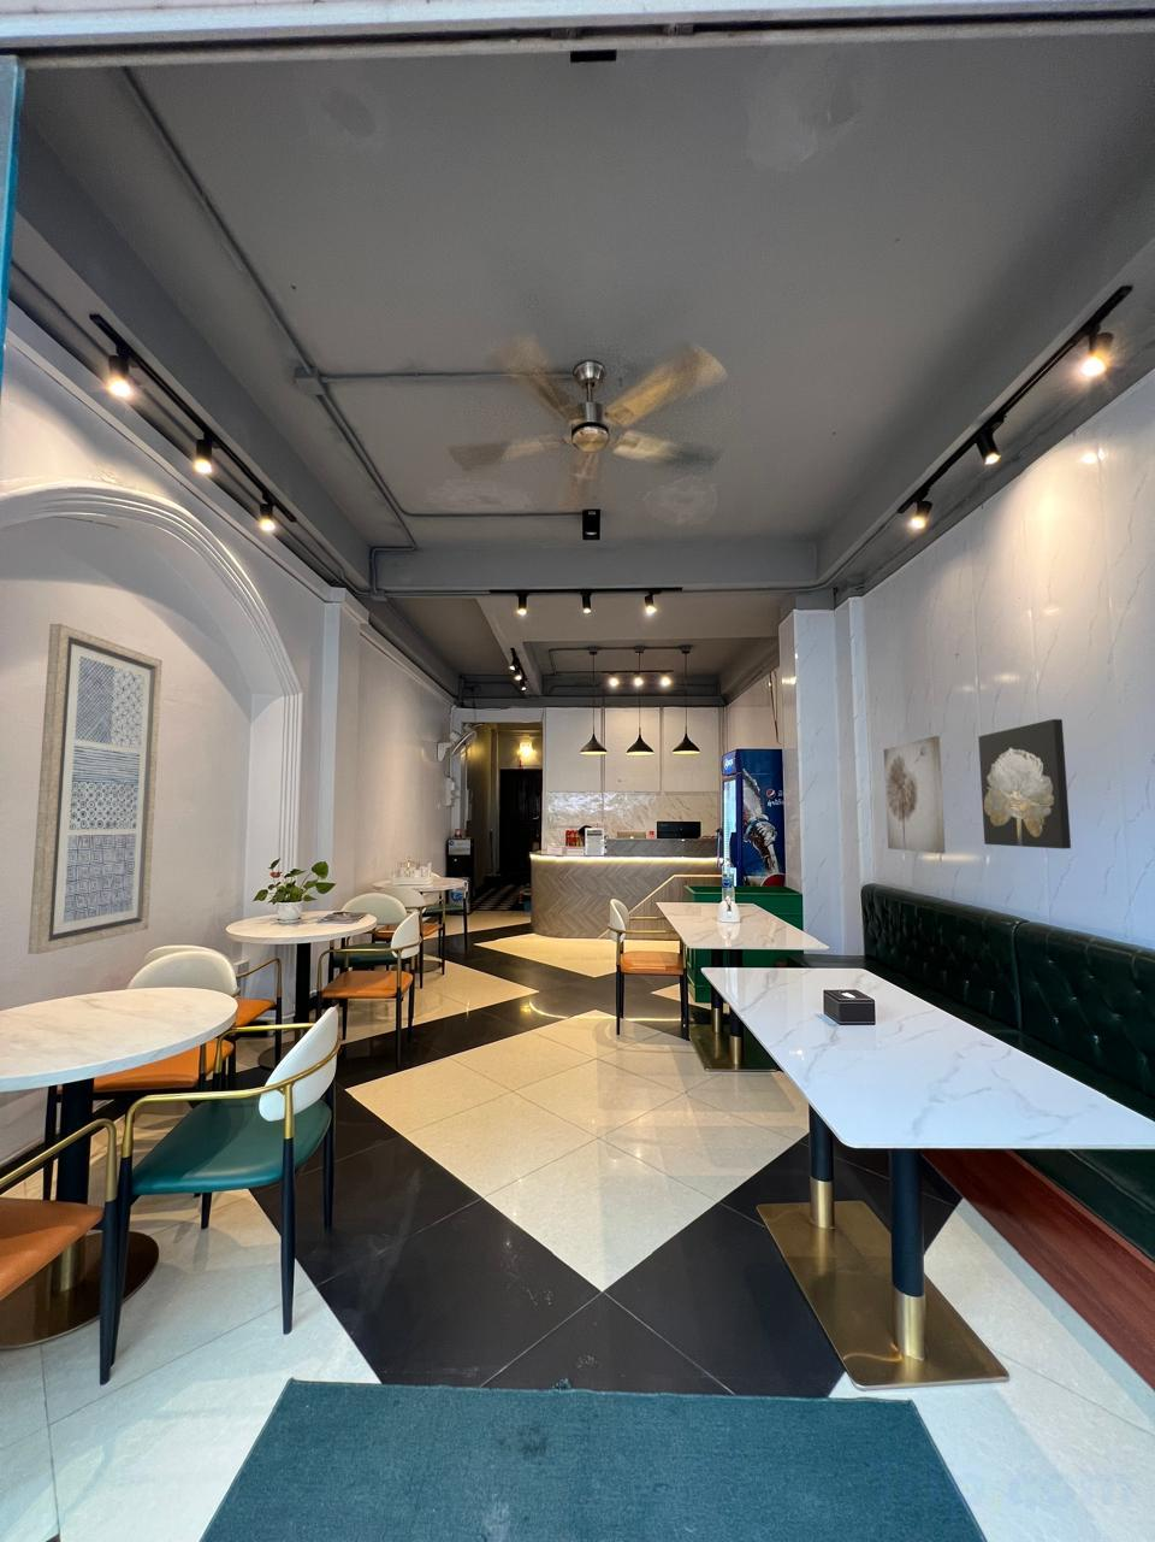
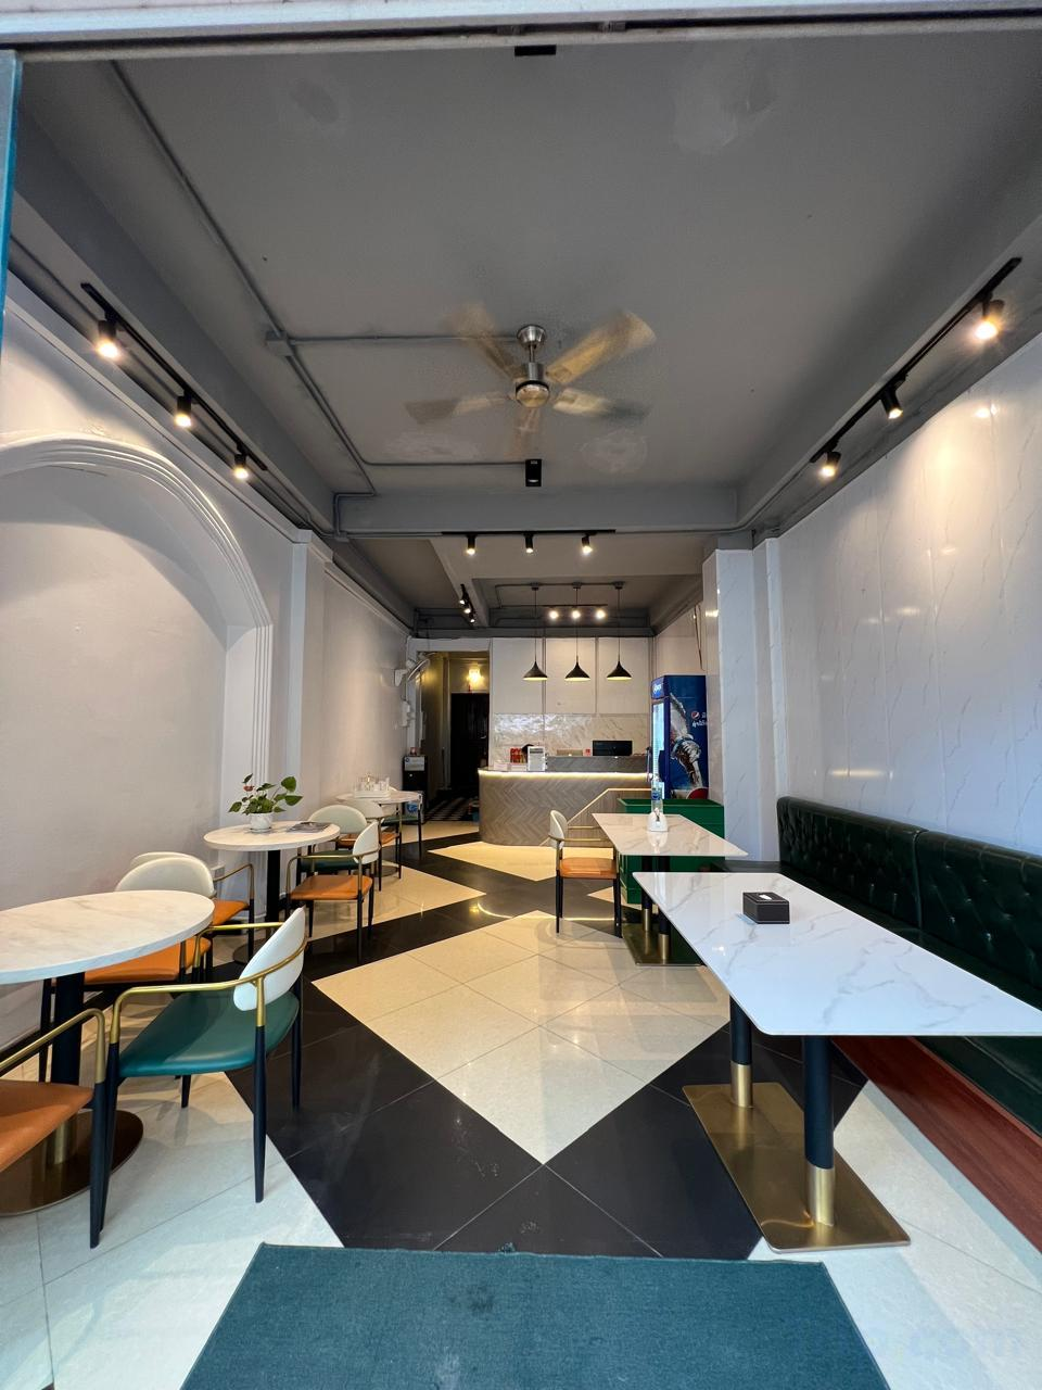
- wall art (102, 789)
- wall art (911, 796)
- wall art (1020, 787)
